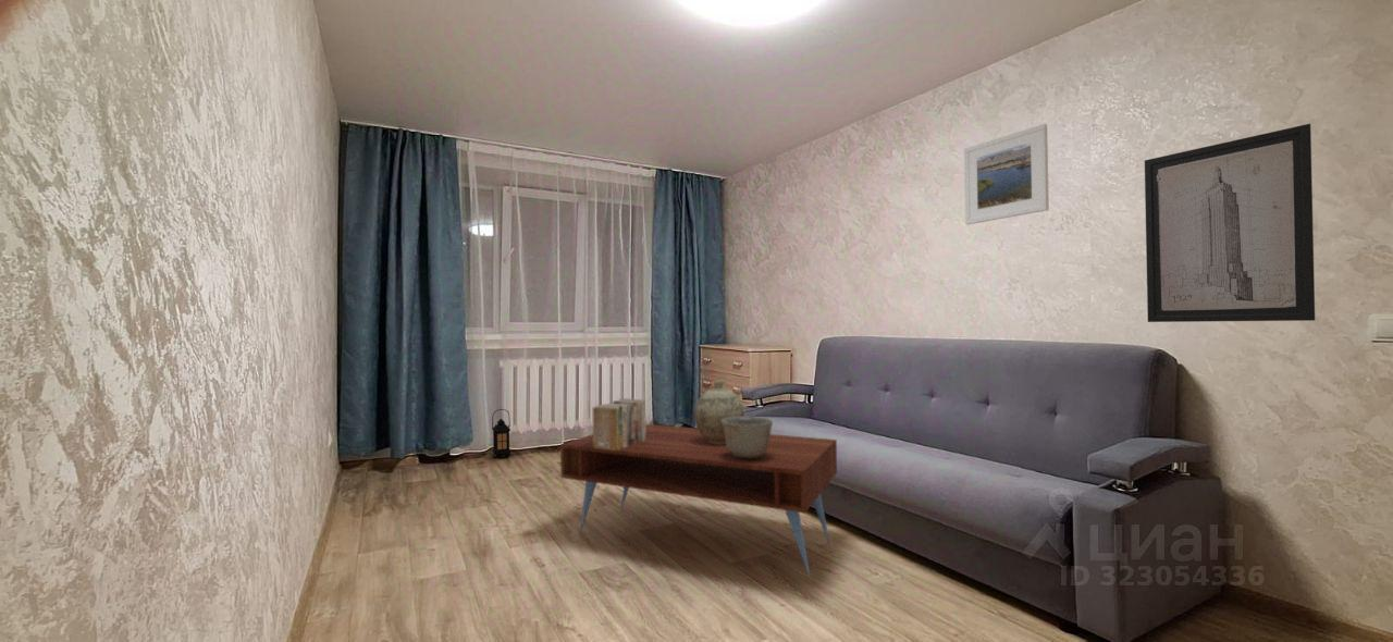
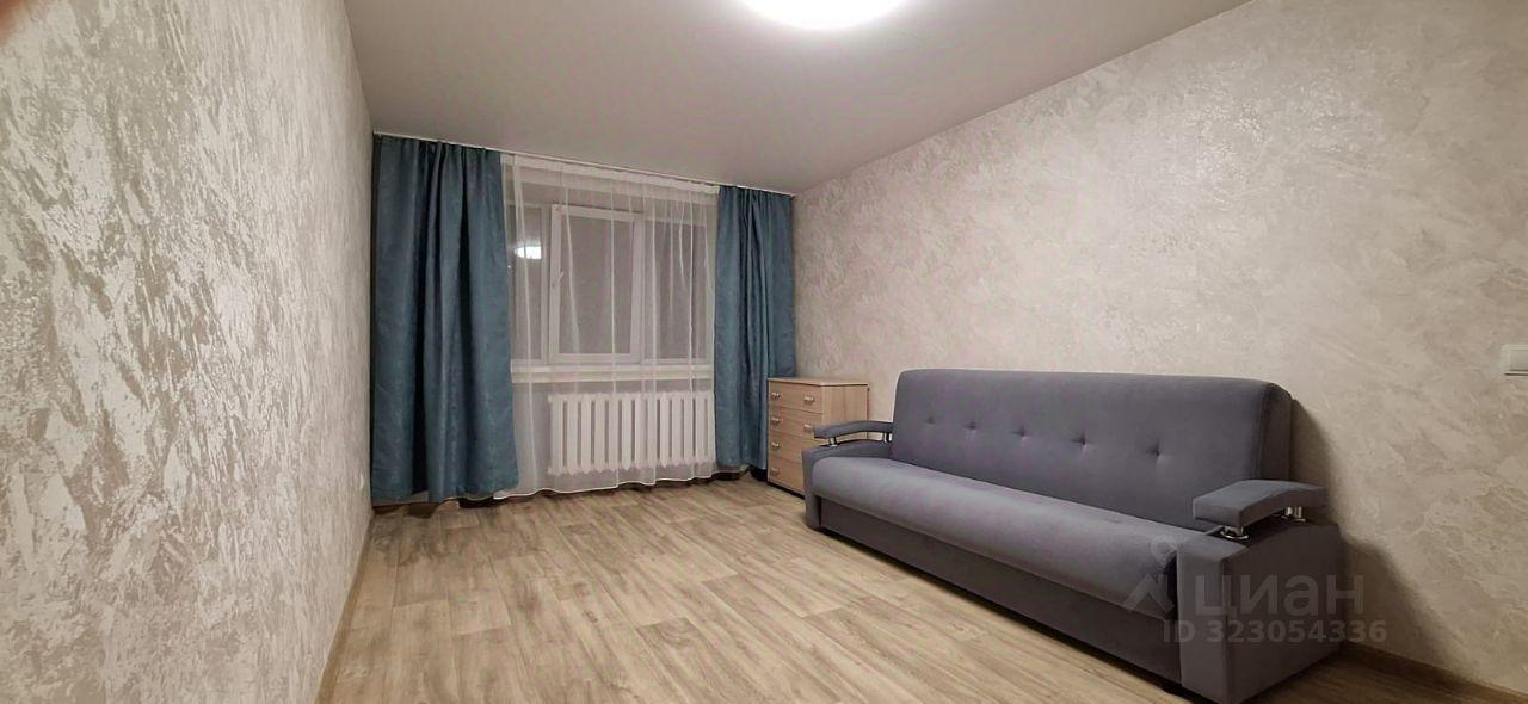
- ceramic bowl (747, 437)
- decorative vase (718, 410)
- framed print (1003, 177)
- books (619, 422)
- coffee table (699, 491)
- lantern (501, 432)
- wall art (1221, 232)
